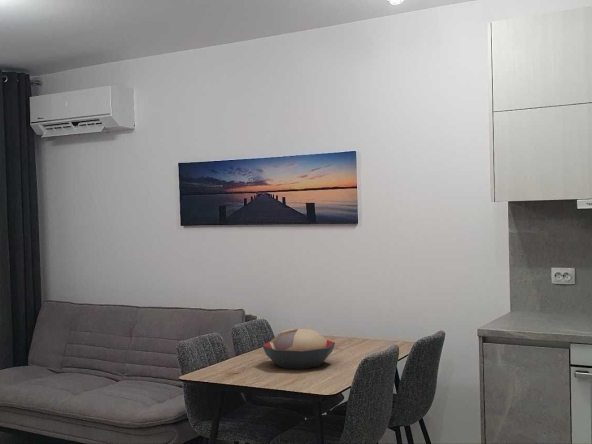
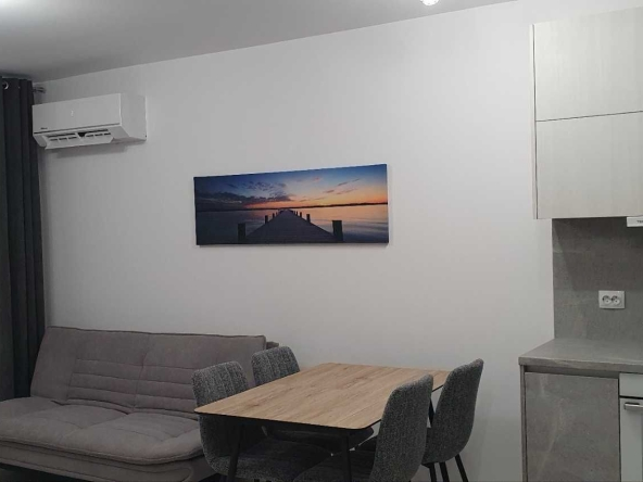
- decorative bowl (299, 346)
